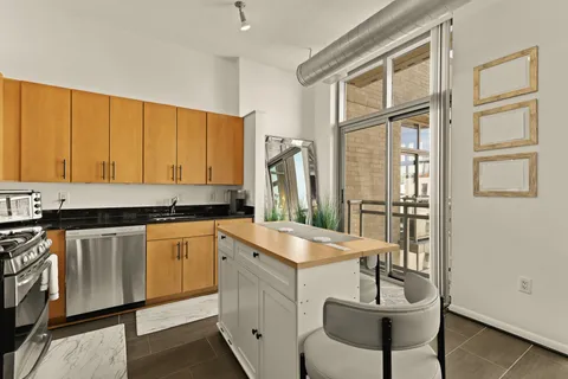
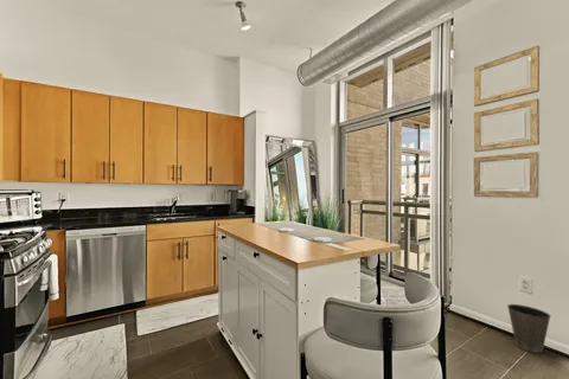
+ waste basket (528, 328)
